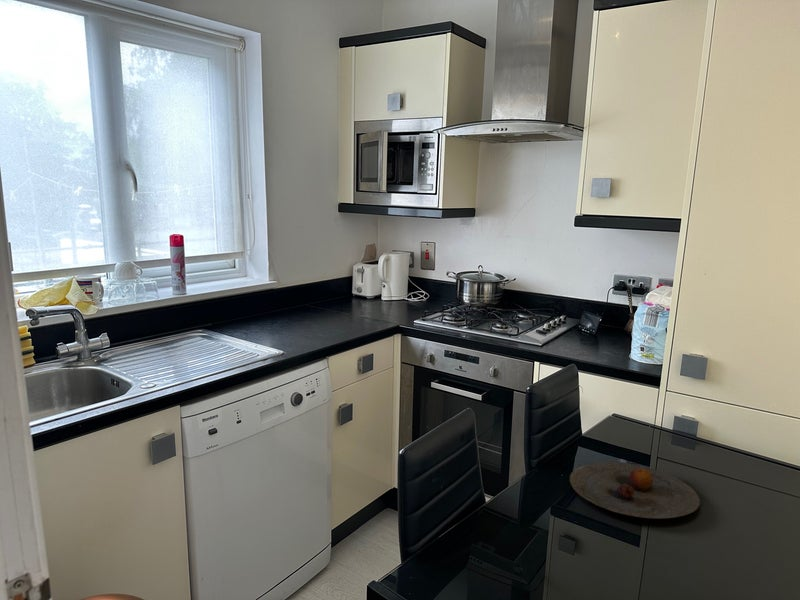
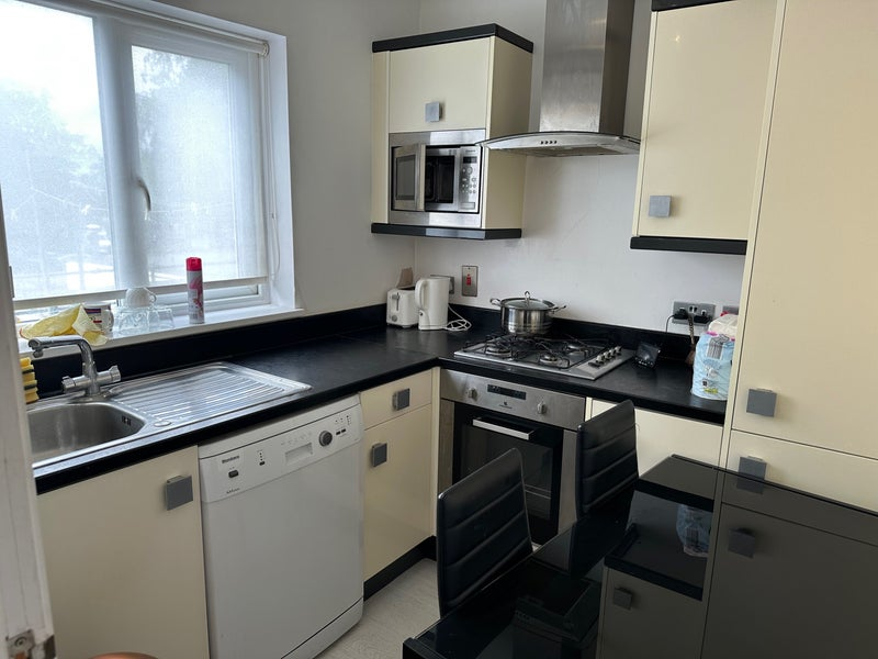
- plate (632, 482)
